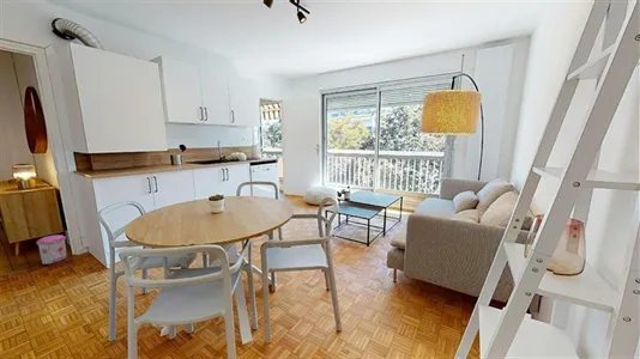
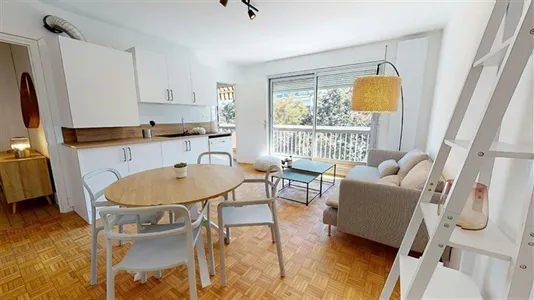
- trash can (53, 248)
